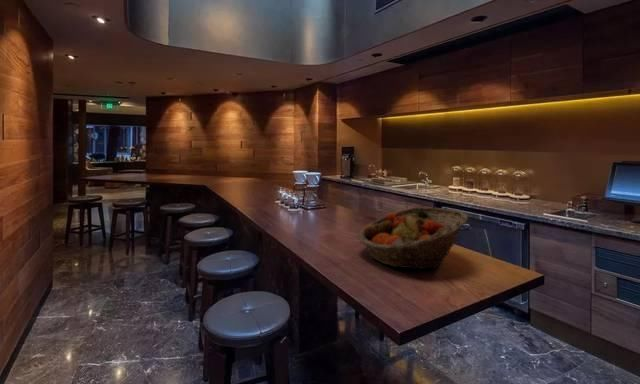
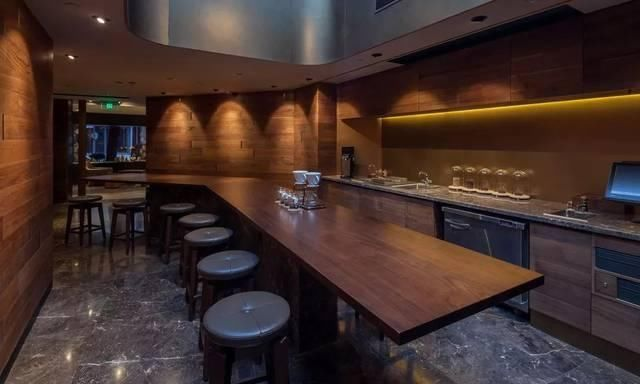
- fruit basket (409, 234)
